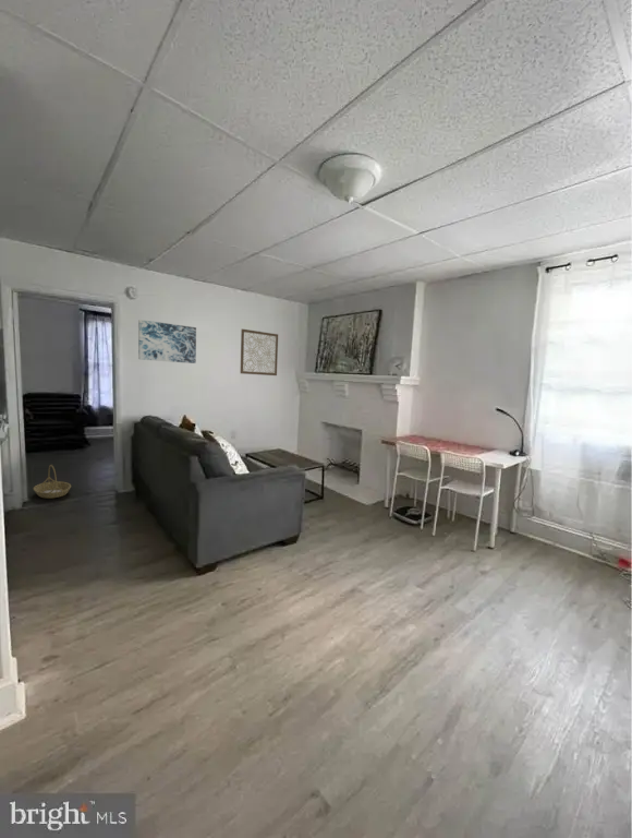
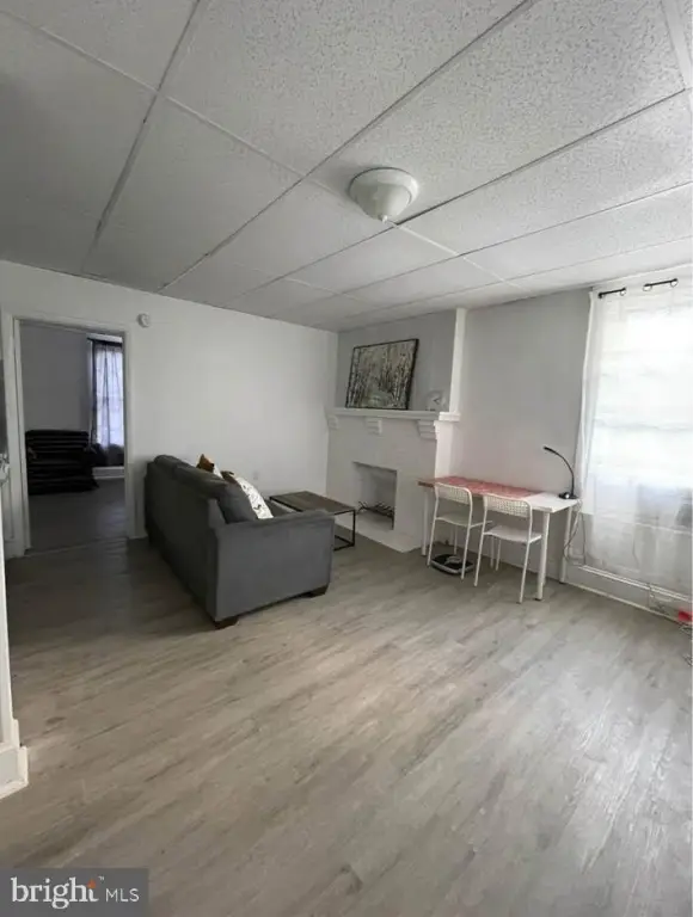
- wall art (258, 354)
- wall art (168, 343)
- basket (51, 479)
